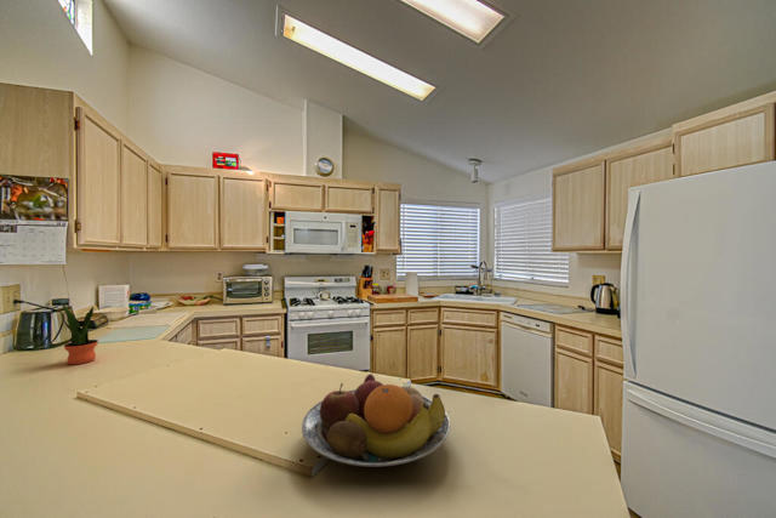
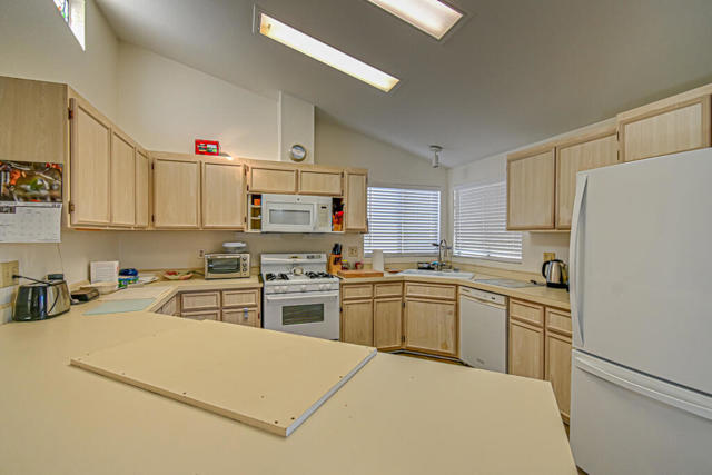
- fruit bowl (376, 411)
- potted plant (75, 331)
